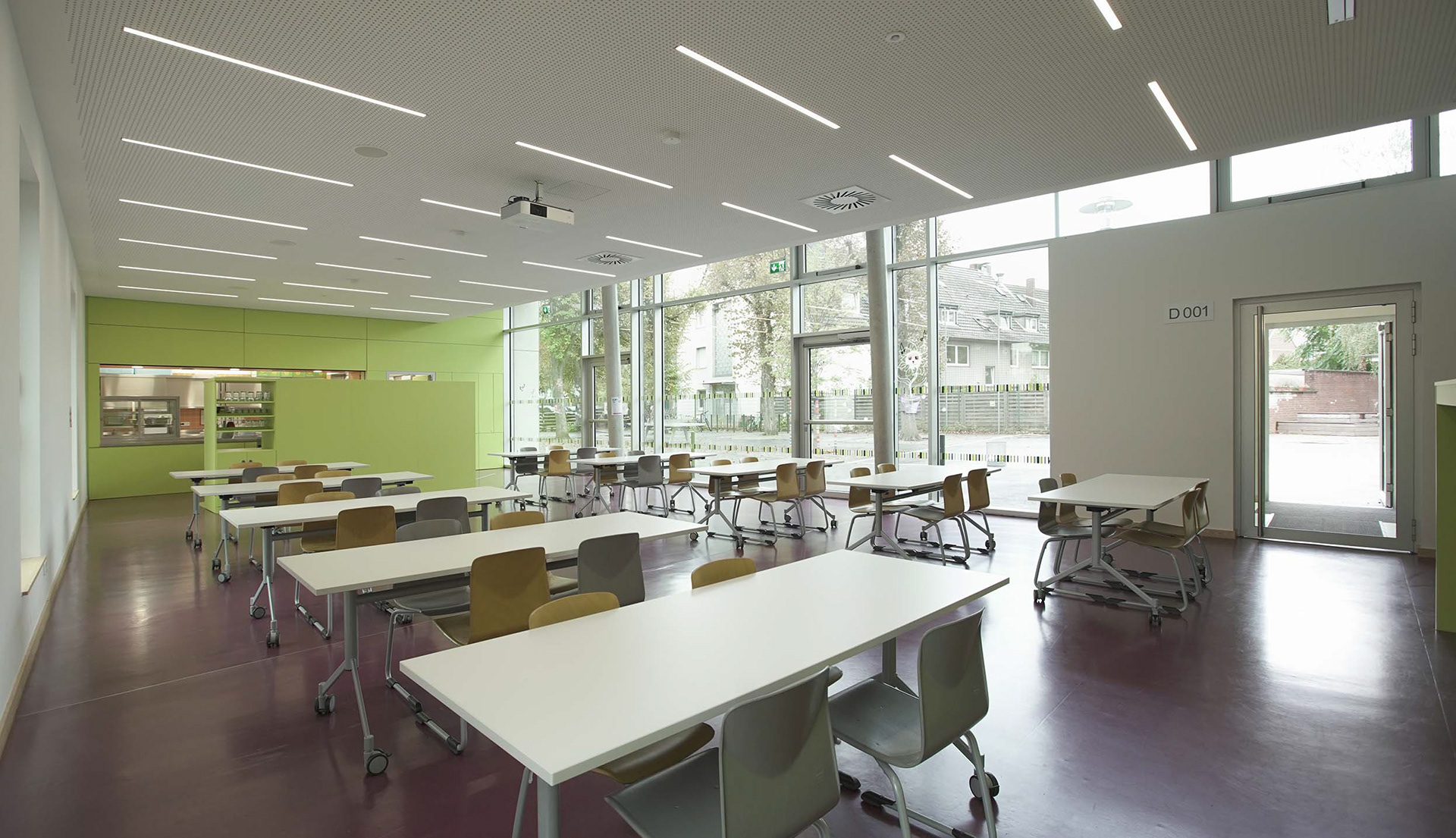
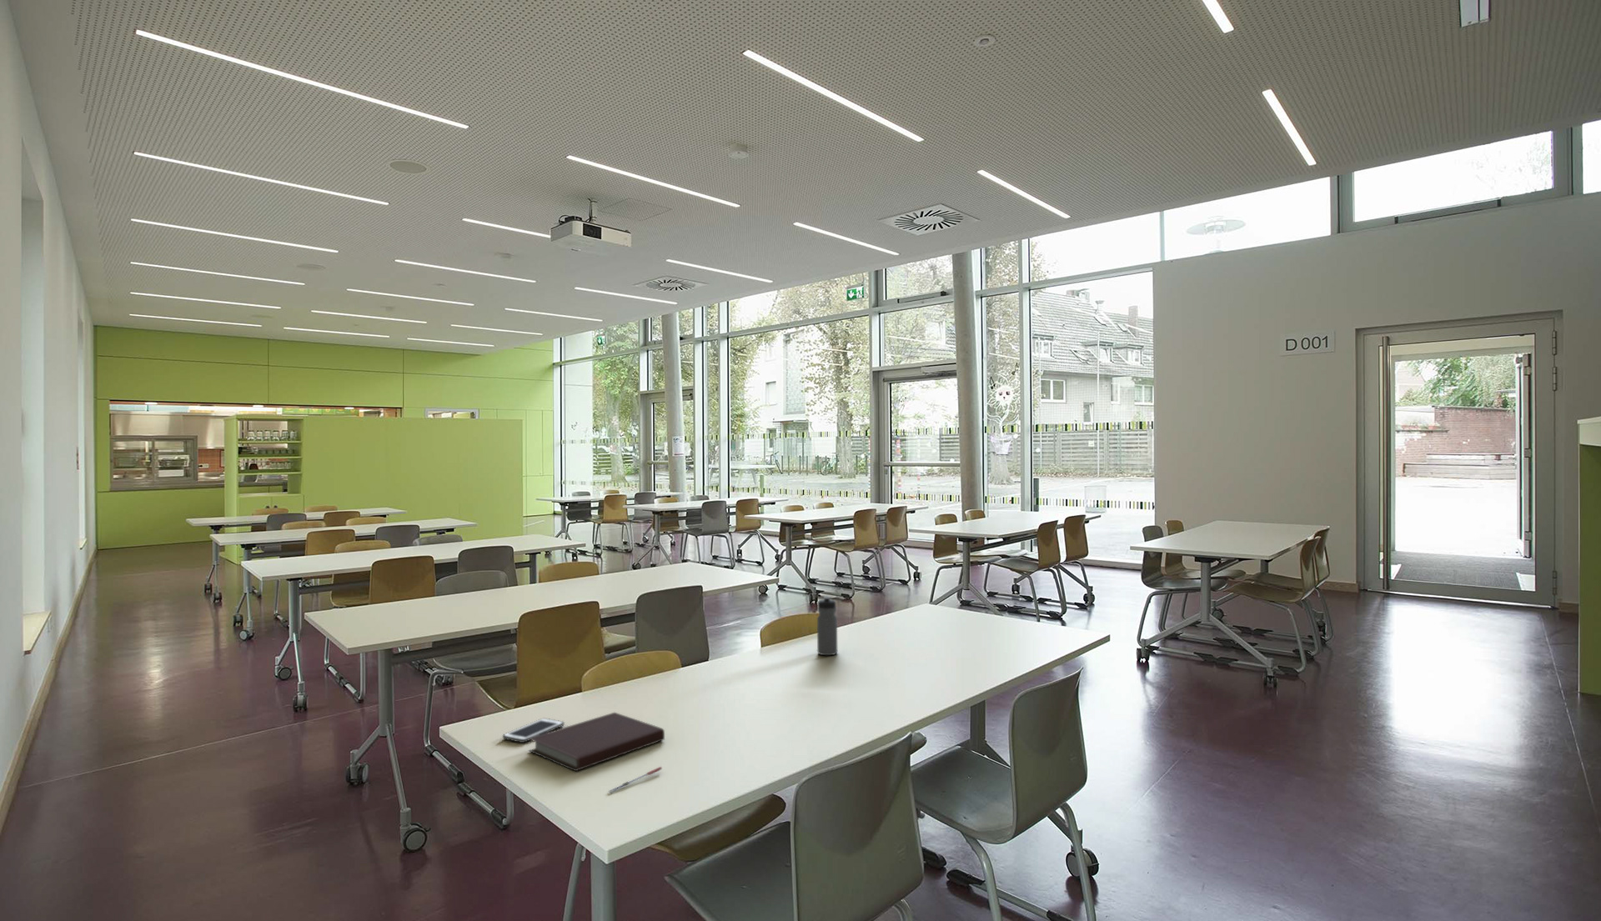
+ cell phone (533, 730)
+ pen (636, 779)
+ water bottle (827, 624)
+ notebook (597, 740)
